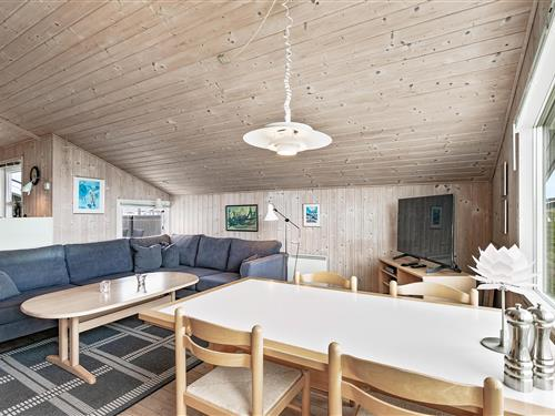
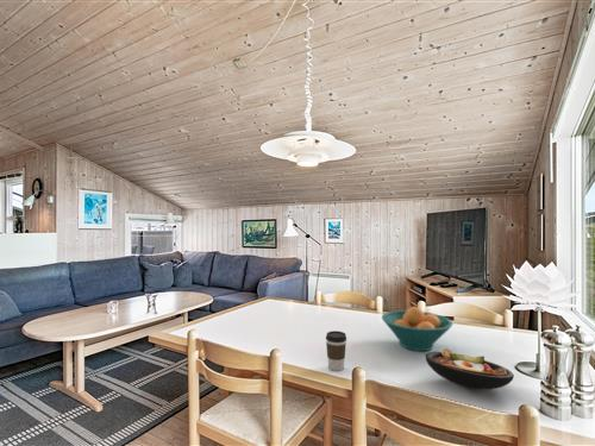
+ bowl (466, 371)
+ fruit bowl (415, 326)
+ coffee cup (336, 350)
